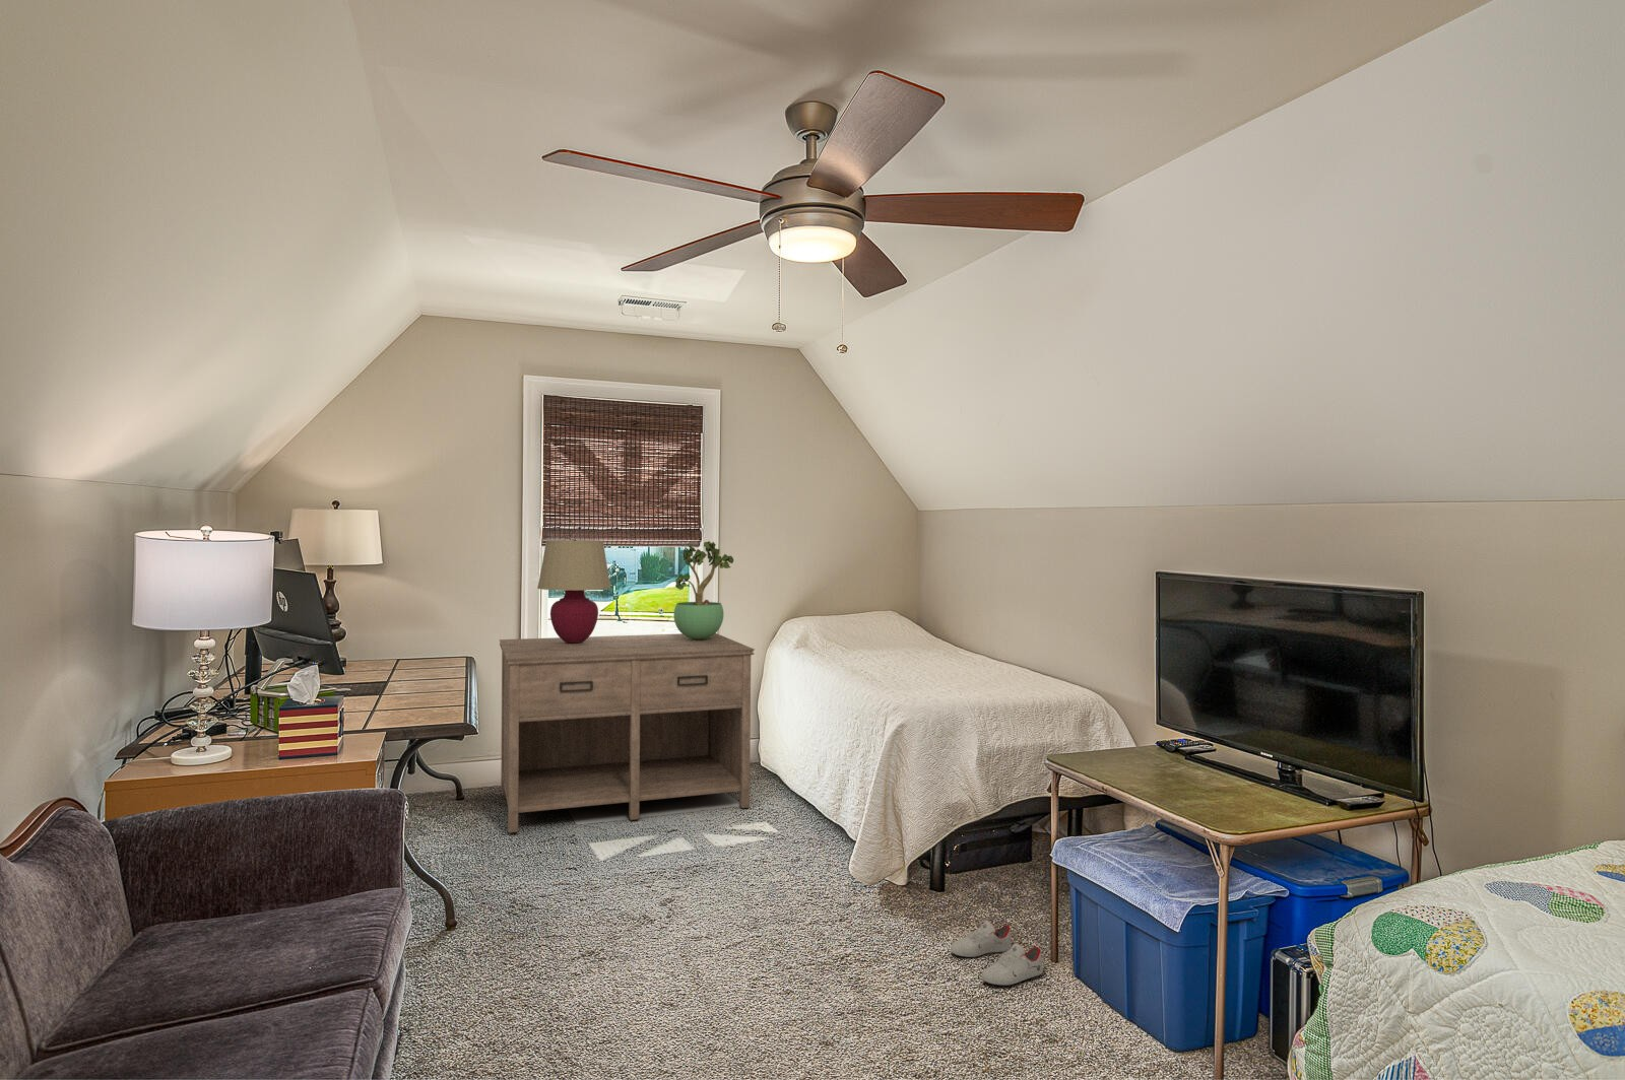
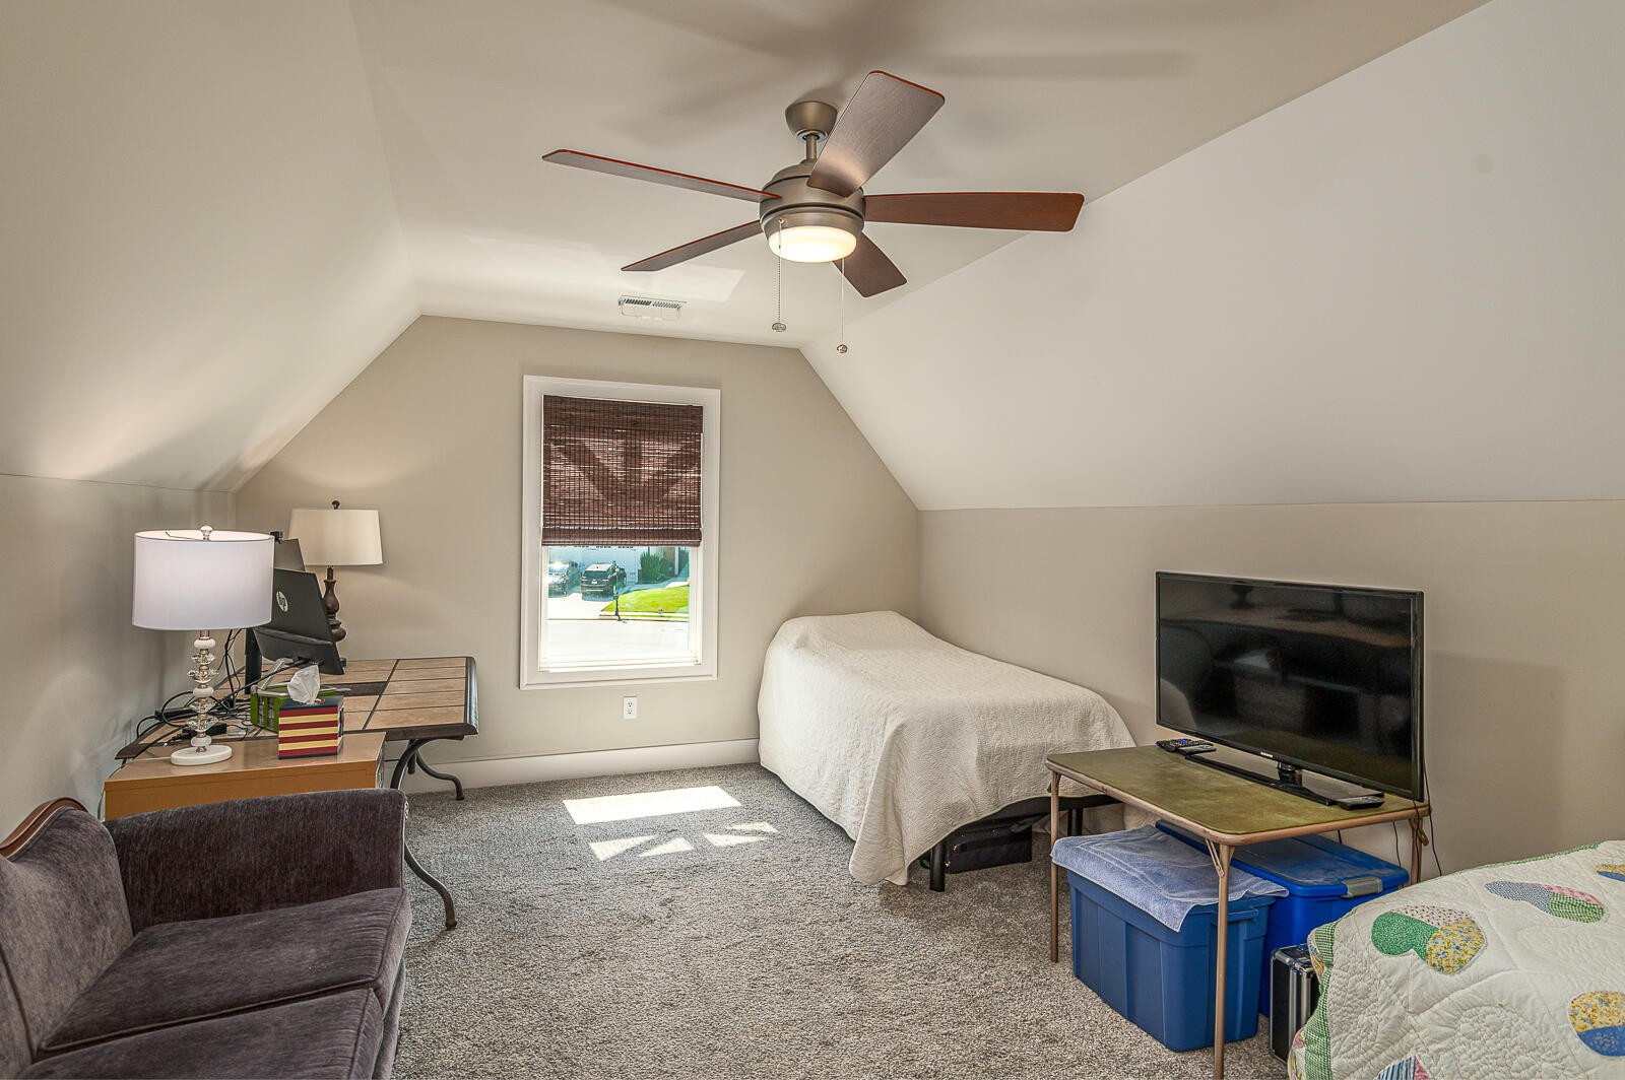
- potted plant (700, 588)
- nightstand (622, 721)
- table lamp (574, 591)
- shoe (996, 949)
